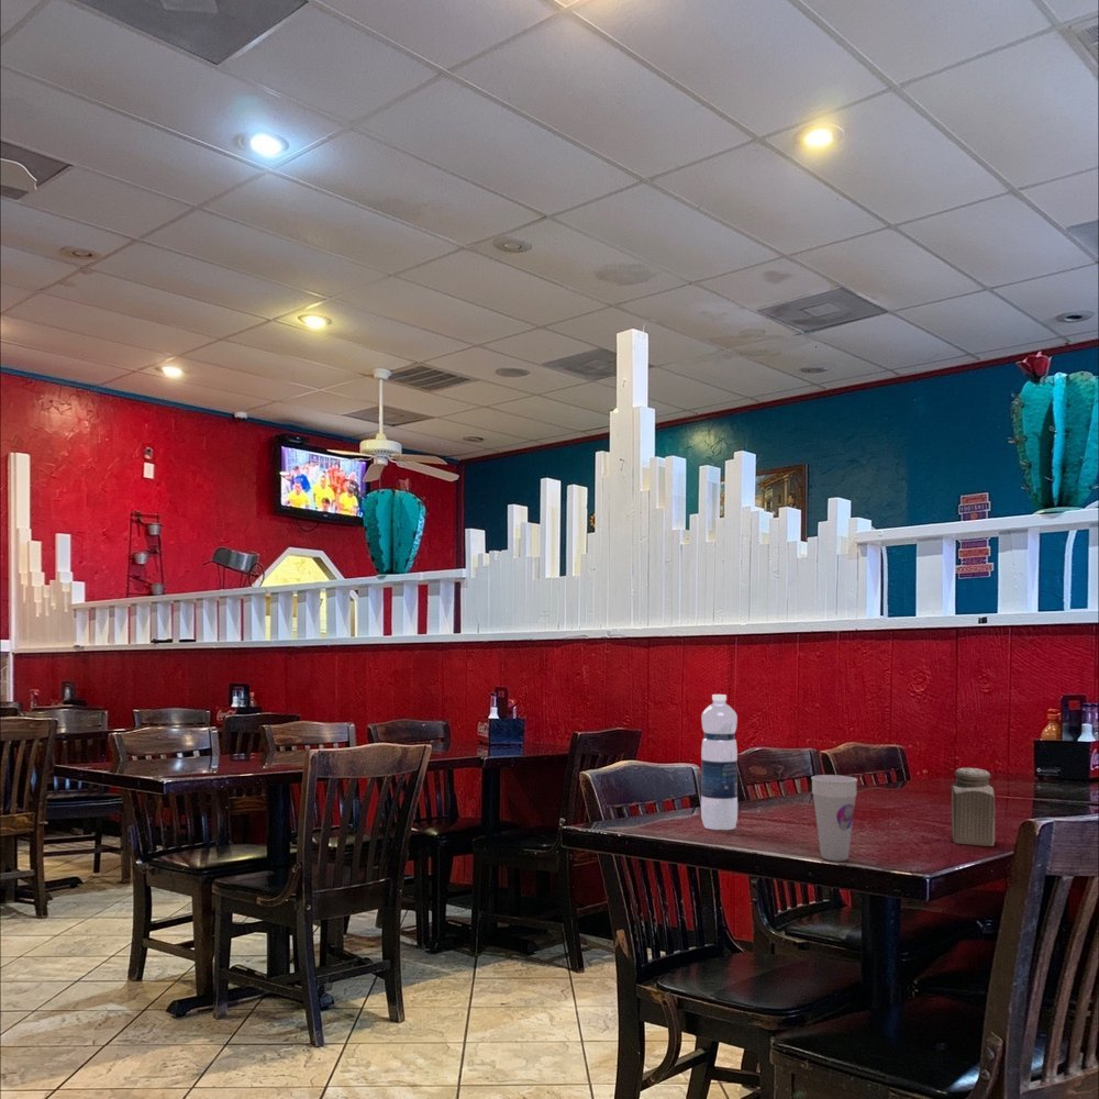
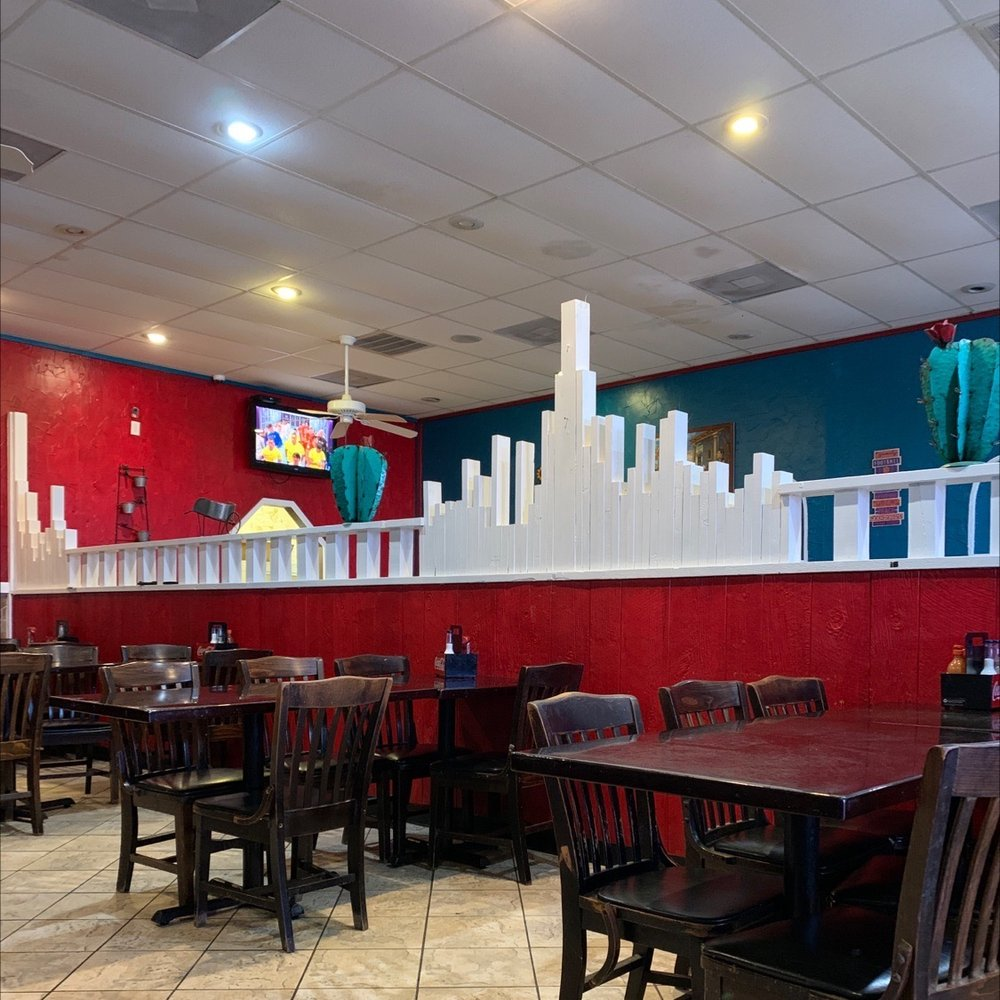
- water bottle (719, 761)
- salt shaker (973, 804)
- cup (834, 818)
